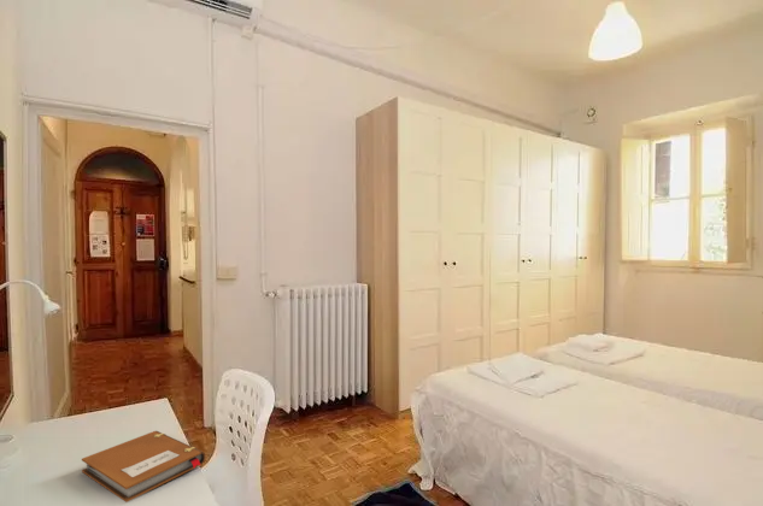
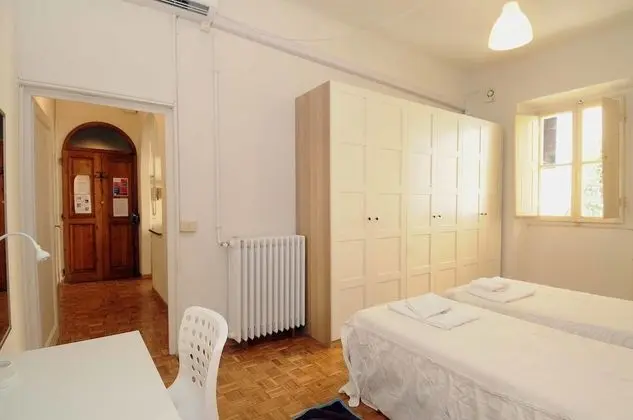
- notebook (146, 461)
